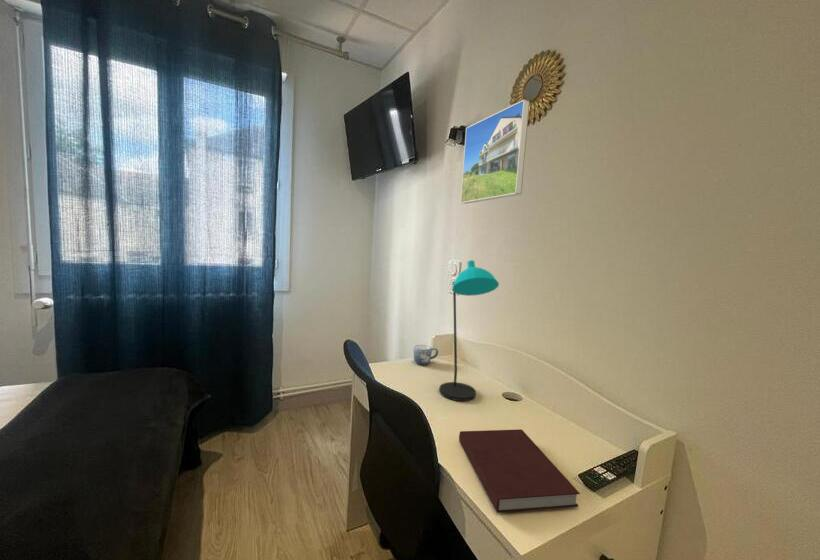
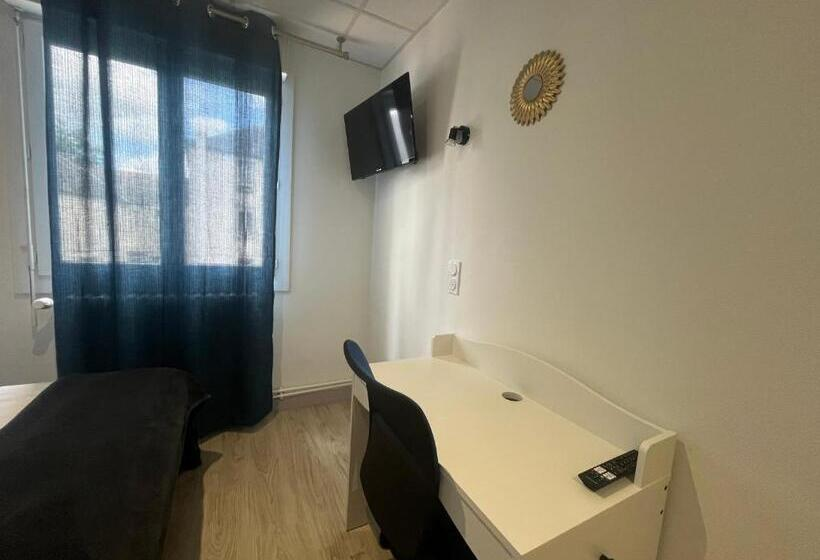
- notebook (511, 464)
- desk lamp (455, 328)
- mug (426, 354)
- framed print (491, 158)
